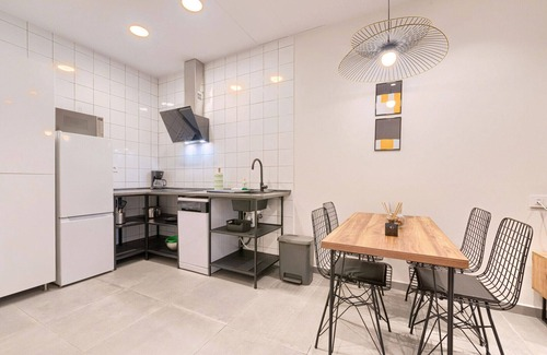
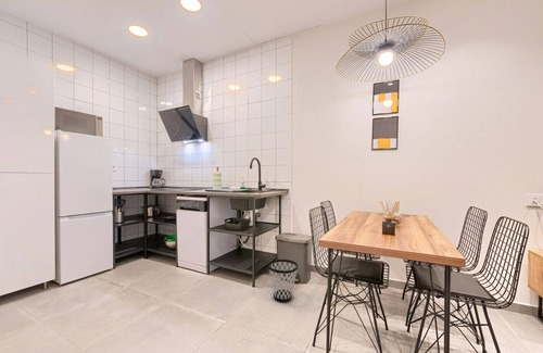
+ wastebasket (282, 280)
